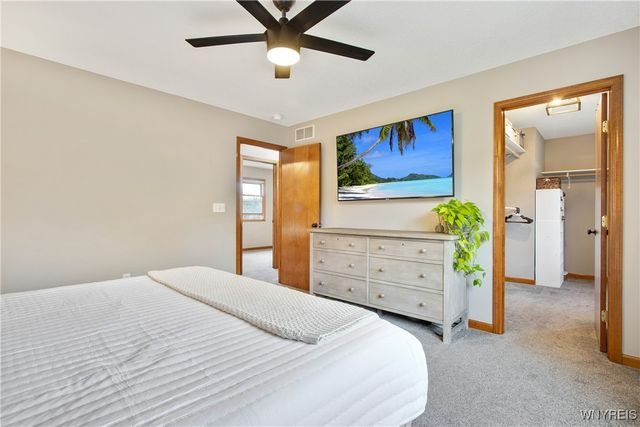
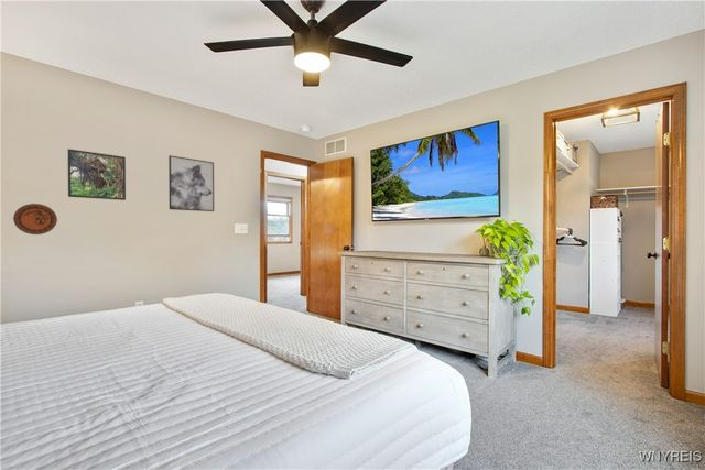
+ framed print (98, 175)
+ wall art (192, 184)
+ decorative plate (35, 219)
